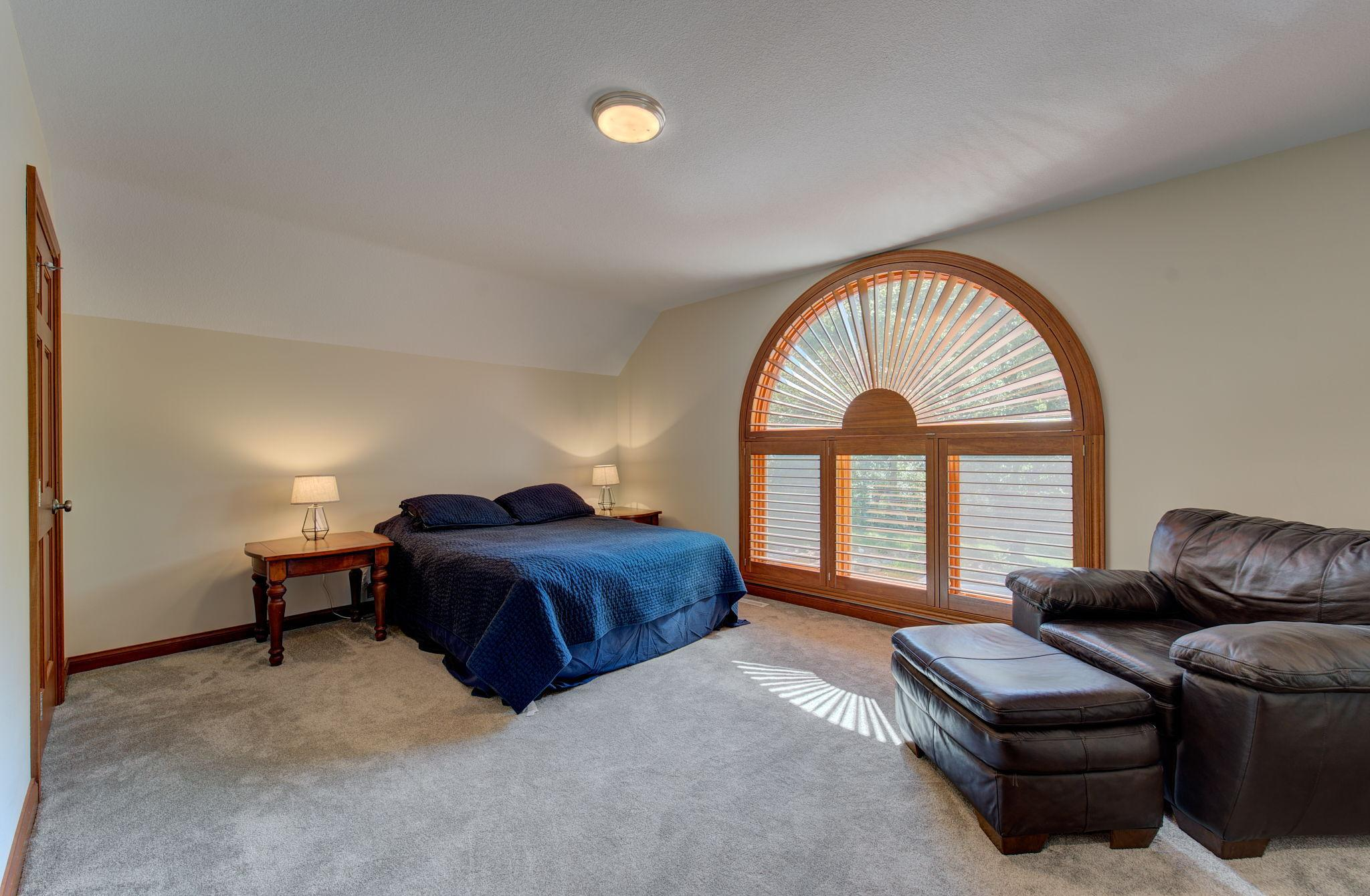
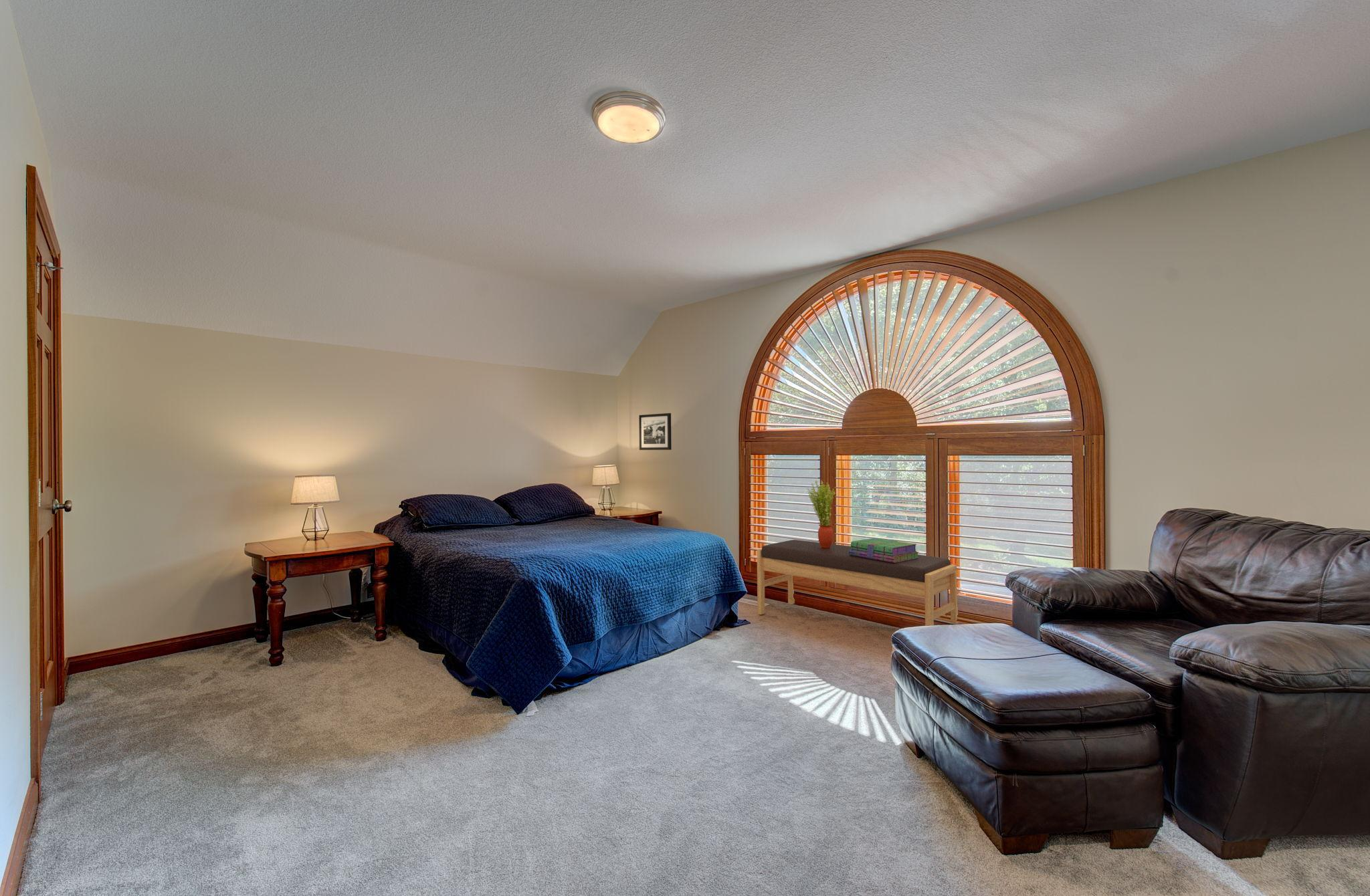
+ bench (850, 585)
+ picture frame (654, 432)
+ potted plant (821, 514)
+ stack of books (883, 549)
